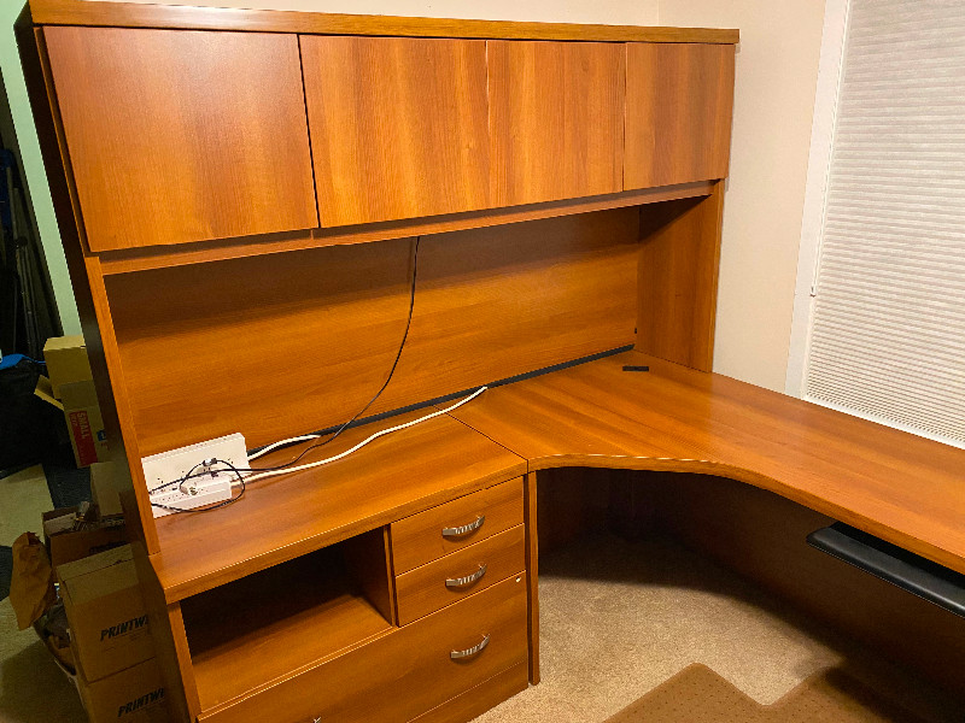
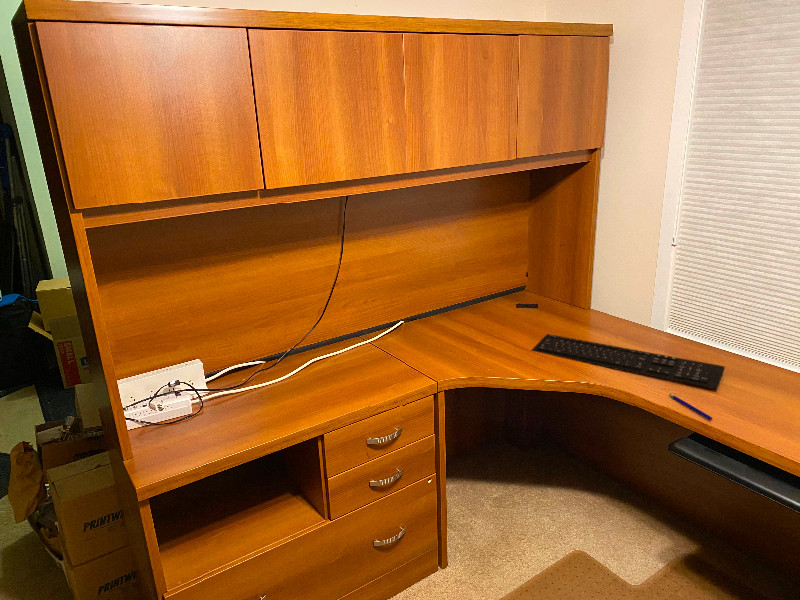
+ keyboard (622, 357)
+ pen (689, 406)
